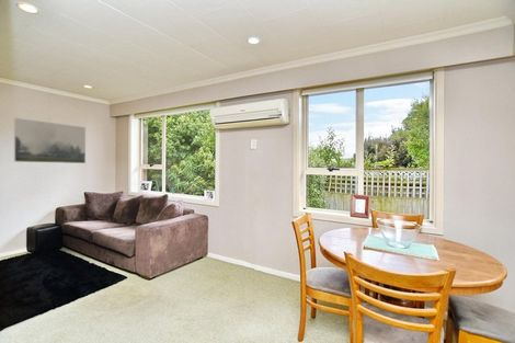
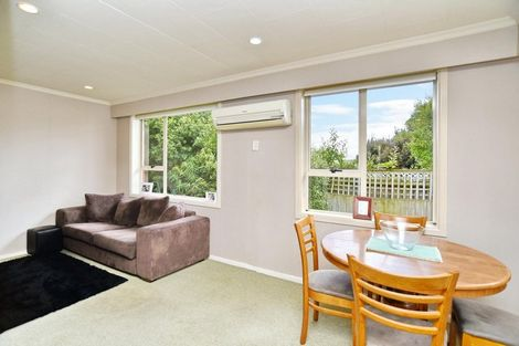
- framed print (53, 142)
